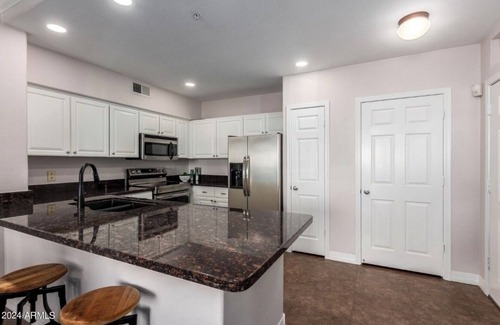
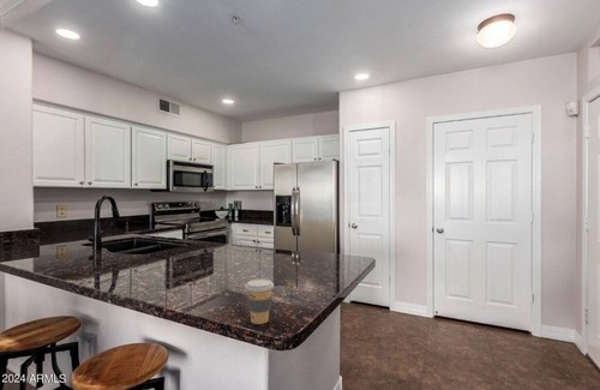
+ coffee cup (259, 301)
